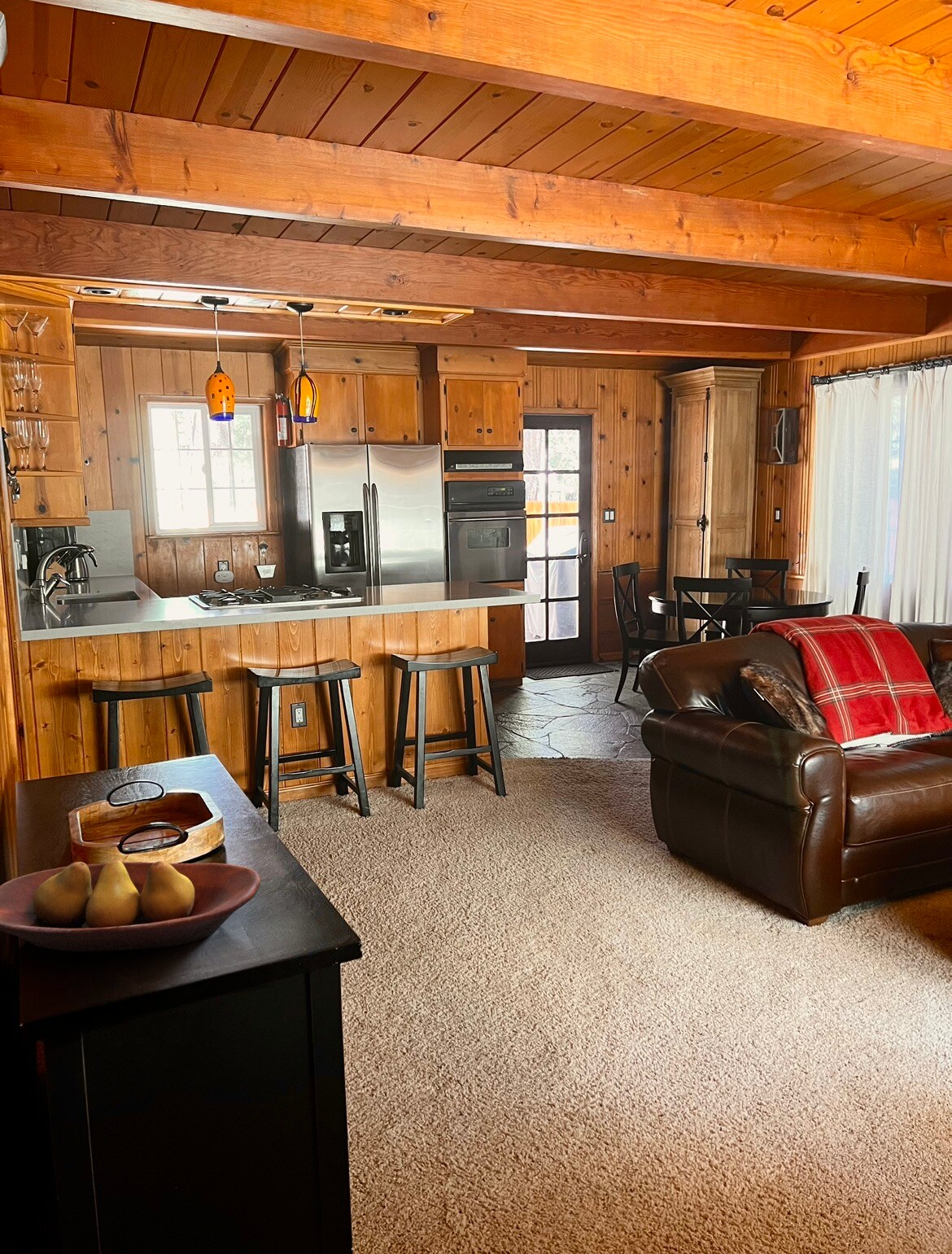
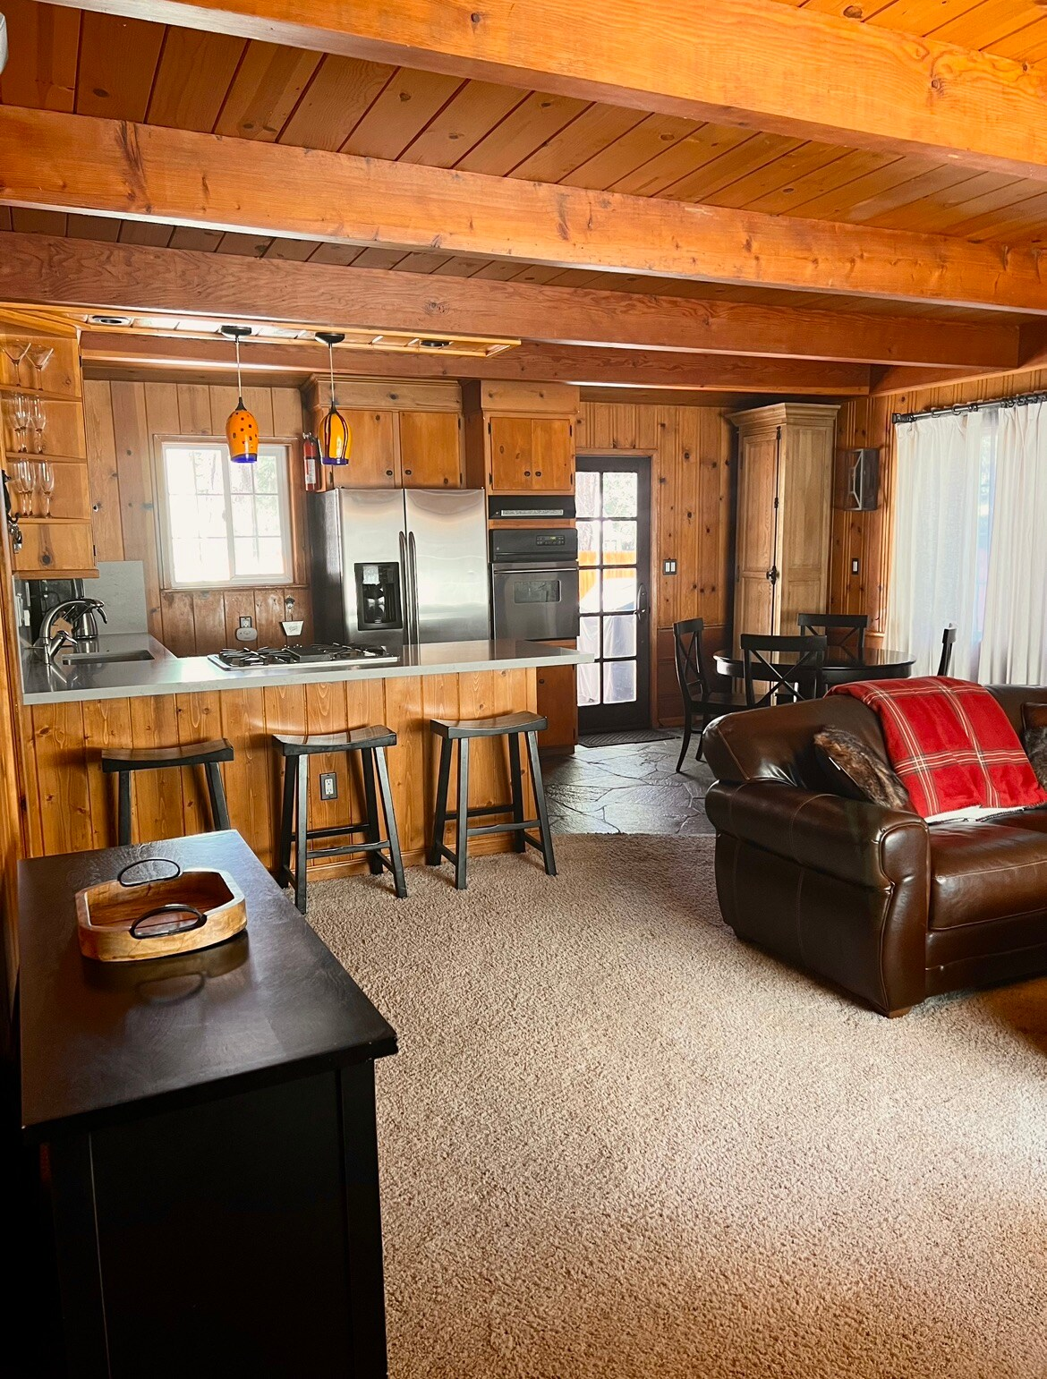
- fruit bowl (123, 895)
